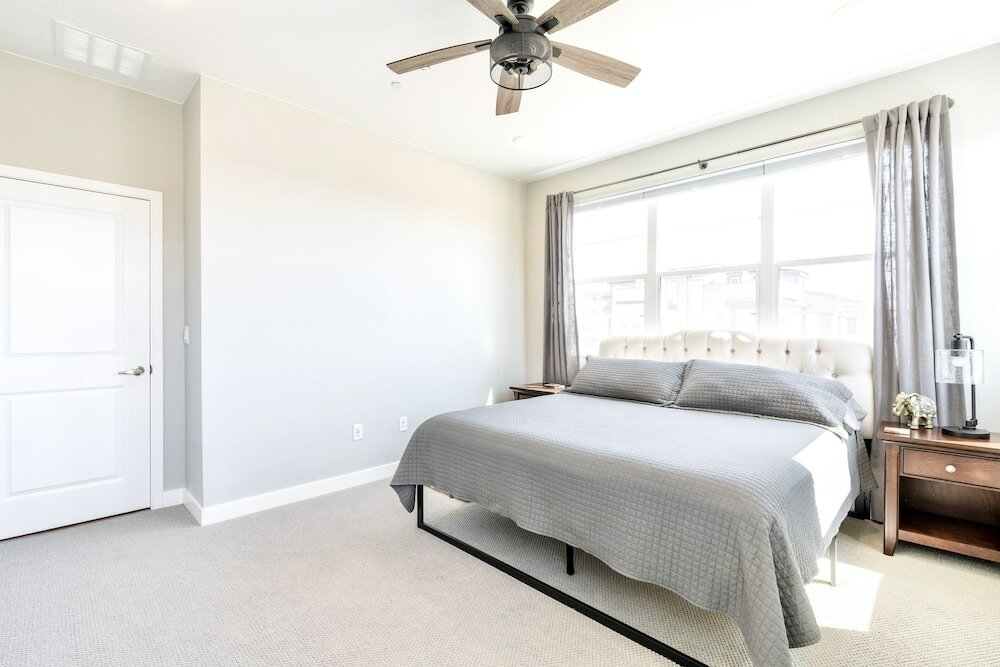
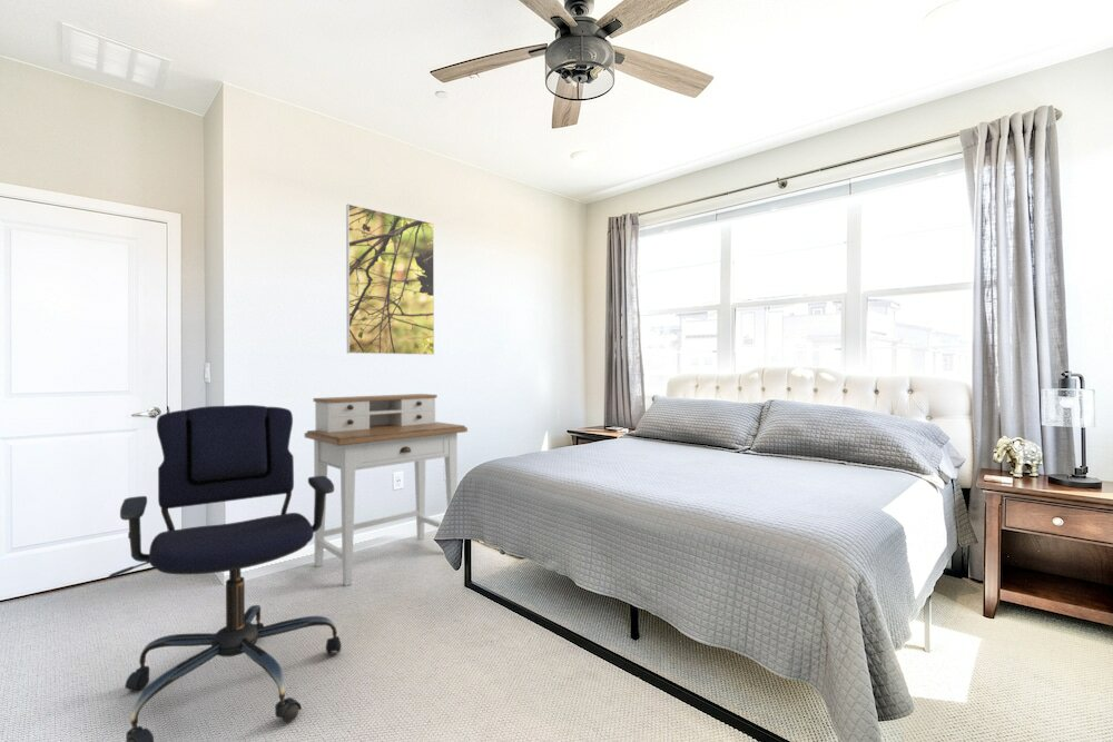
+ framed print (393, 284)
+ office chair (236, 547)
+ desk (387, 465)
